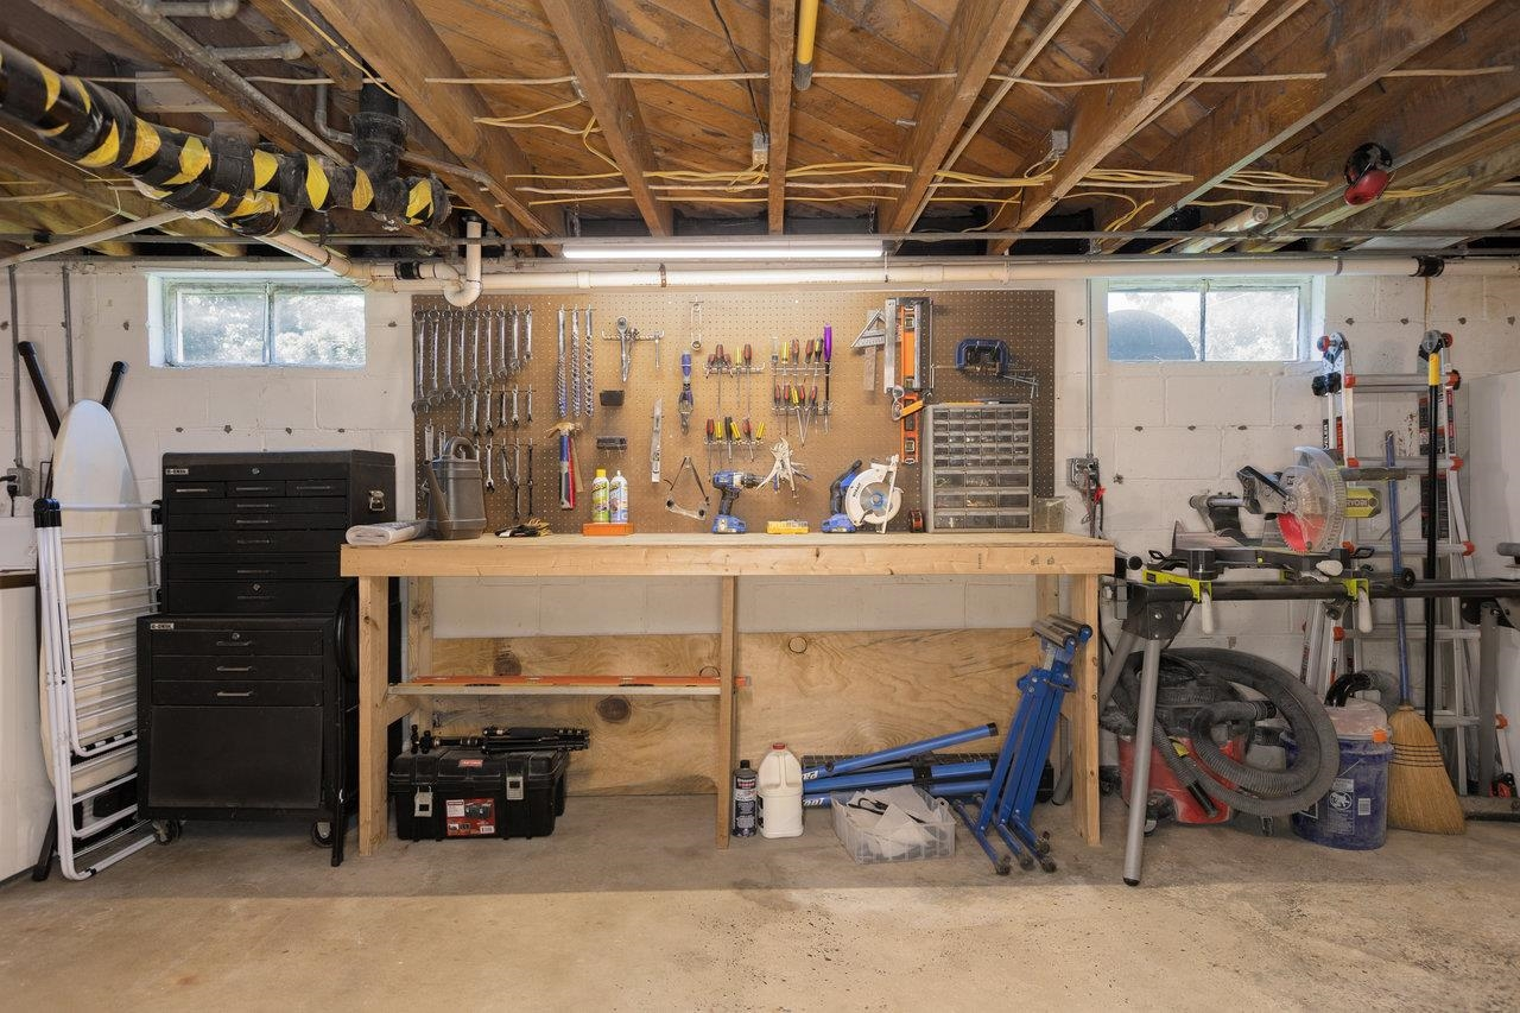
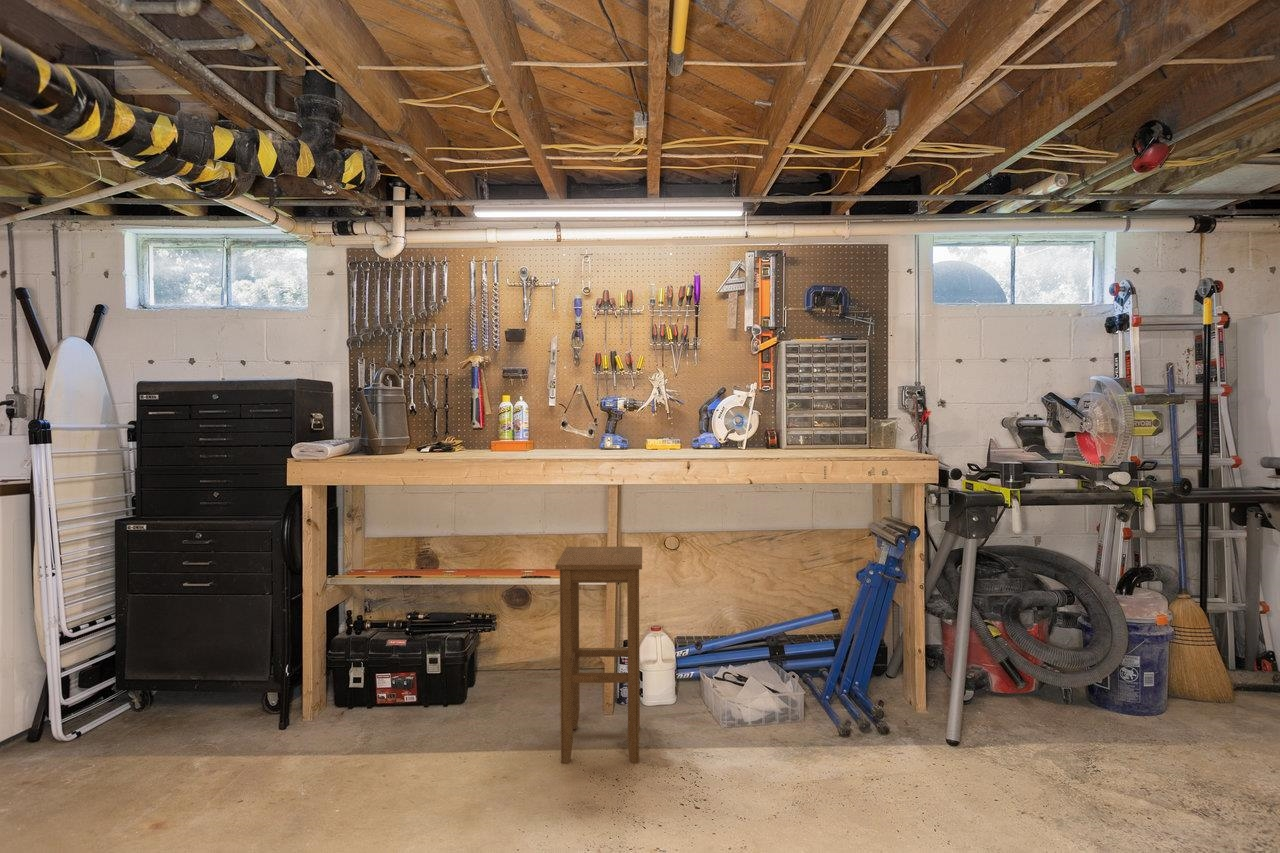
+ stool (602, 649)
